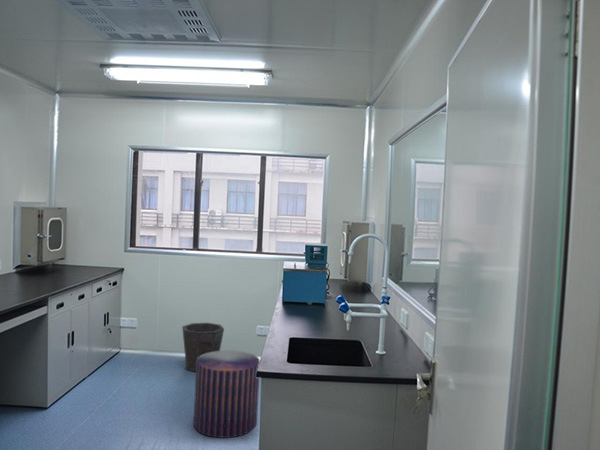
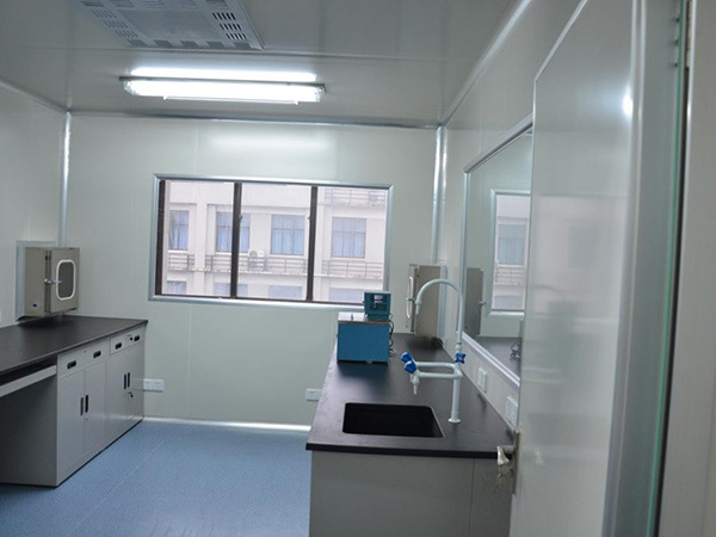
- stool (227, 391)
- waste bin (202, 347)
